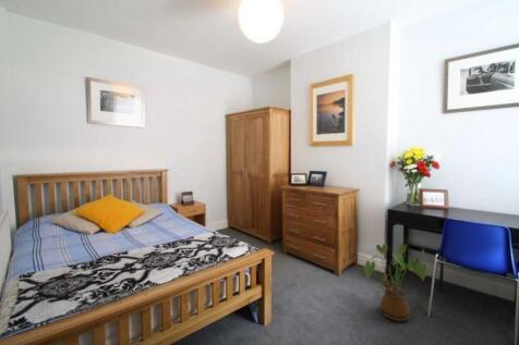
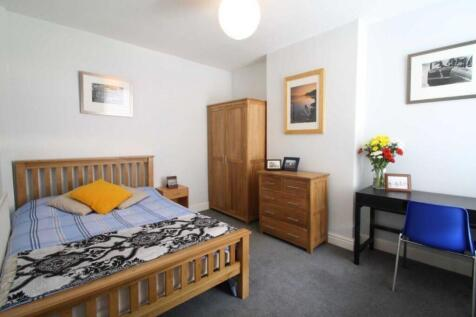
- house plant (394, 281)
